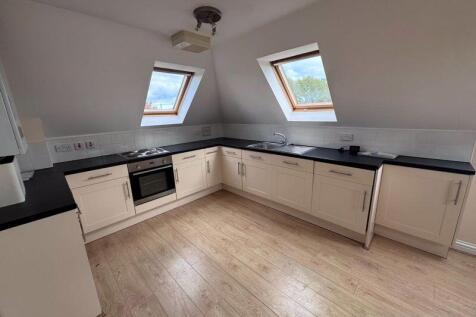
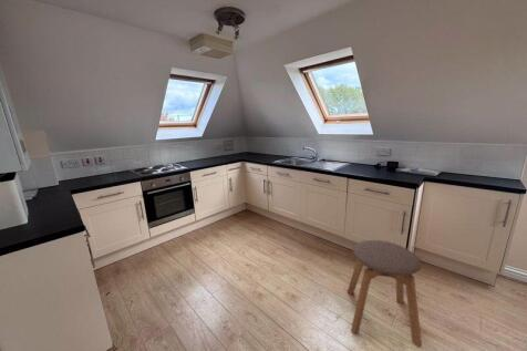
+ stool (382, 276)
